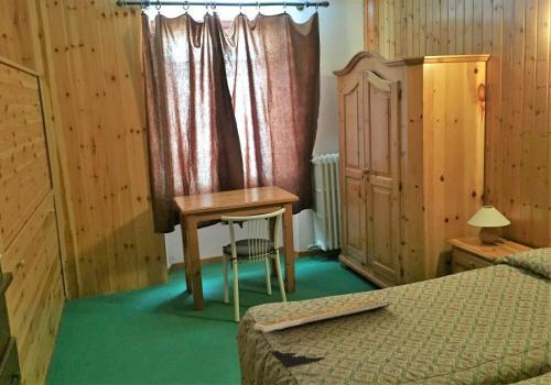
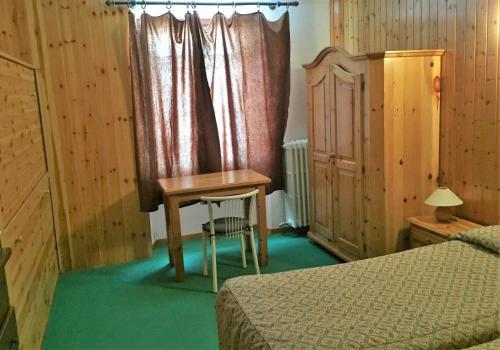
- tray (334, 317)
